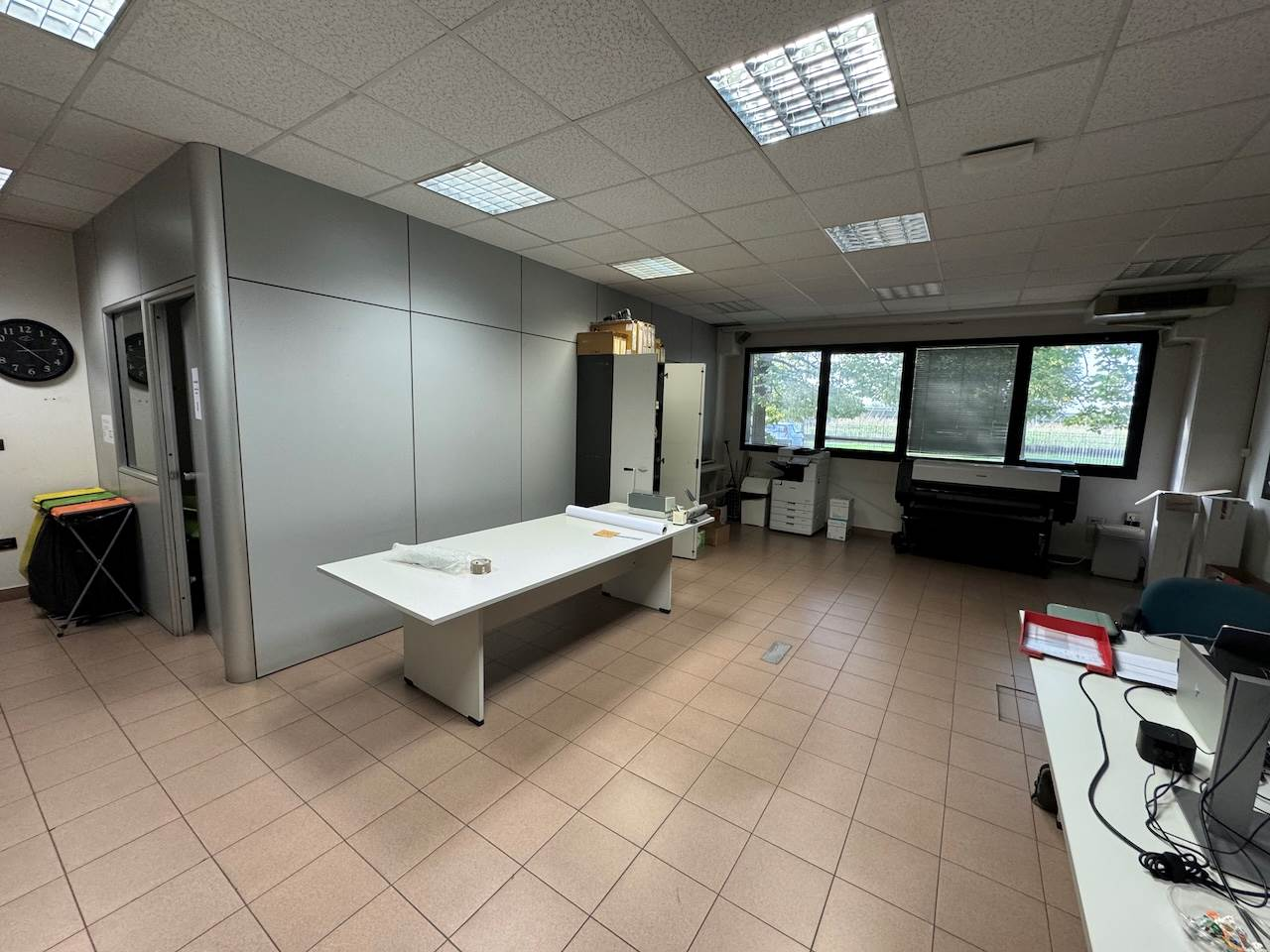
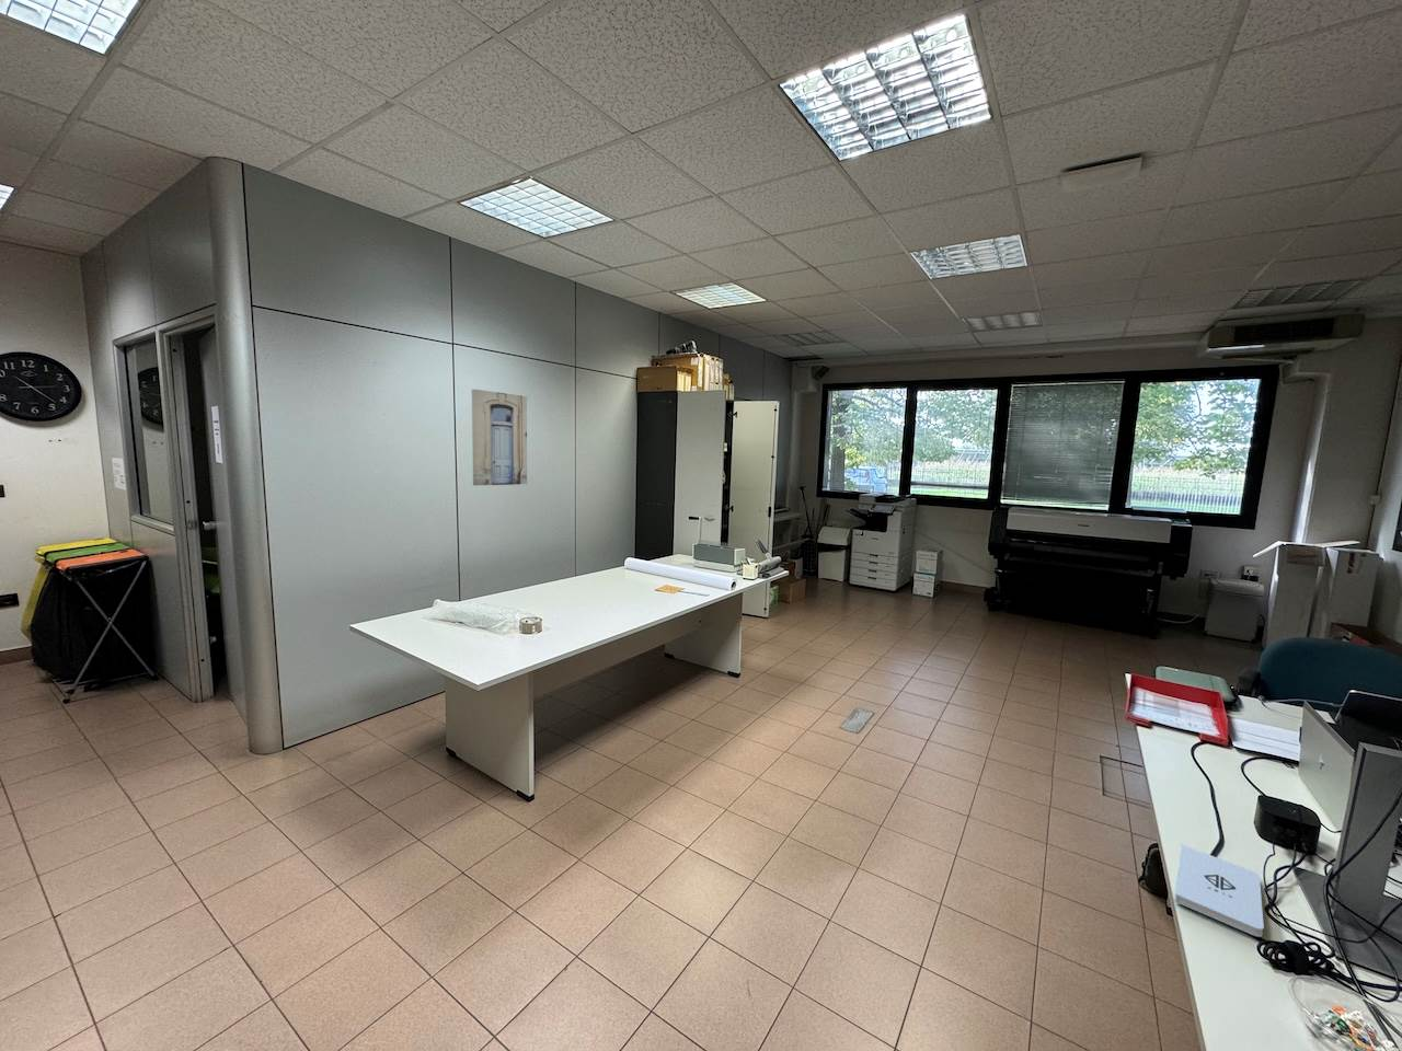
+ notepad (1218, 887)
+ wall art (500, 439)
